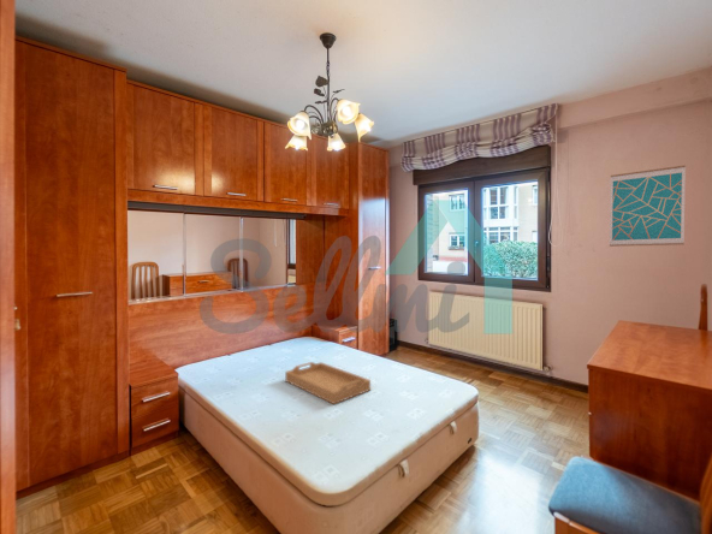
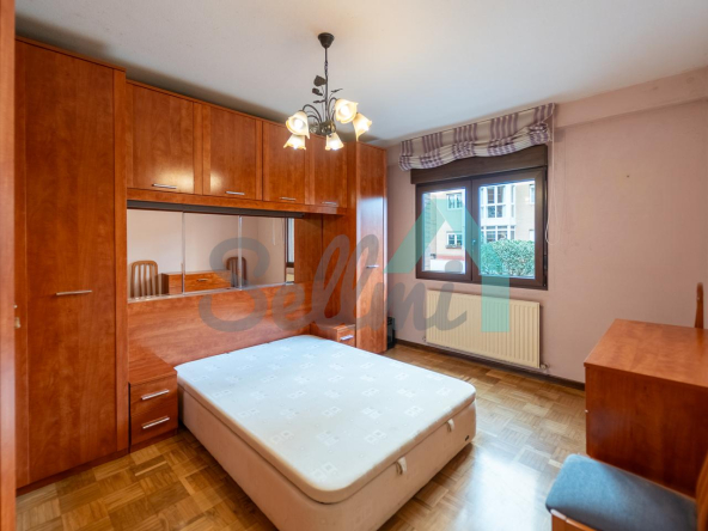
- wall art (645, 208)
- serving tray (326, 379)
